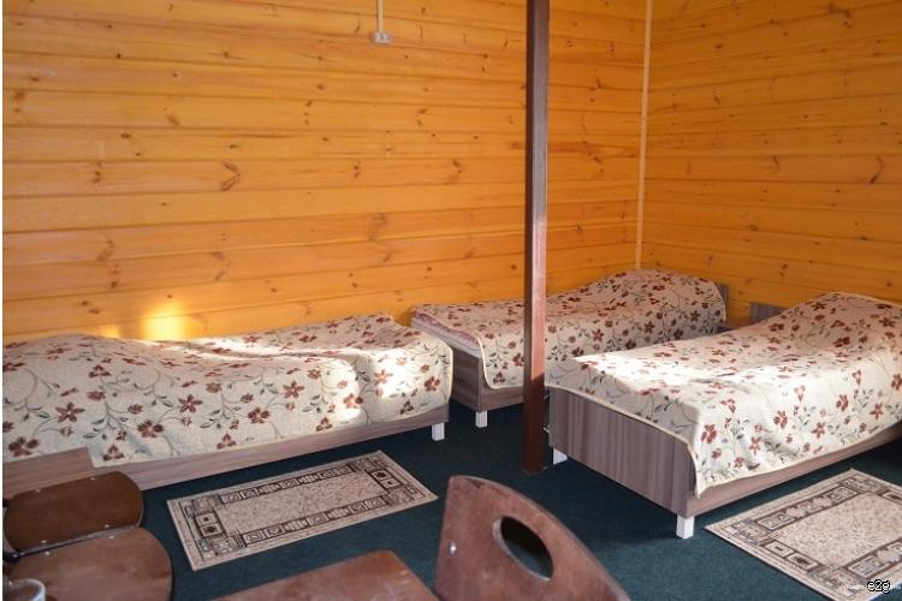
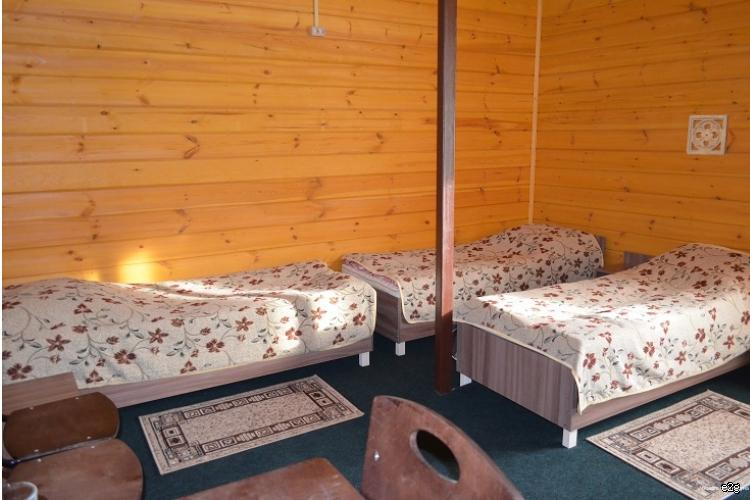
+ wall ornament (706, 134)
